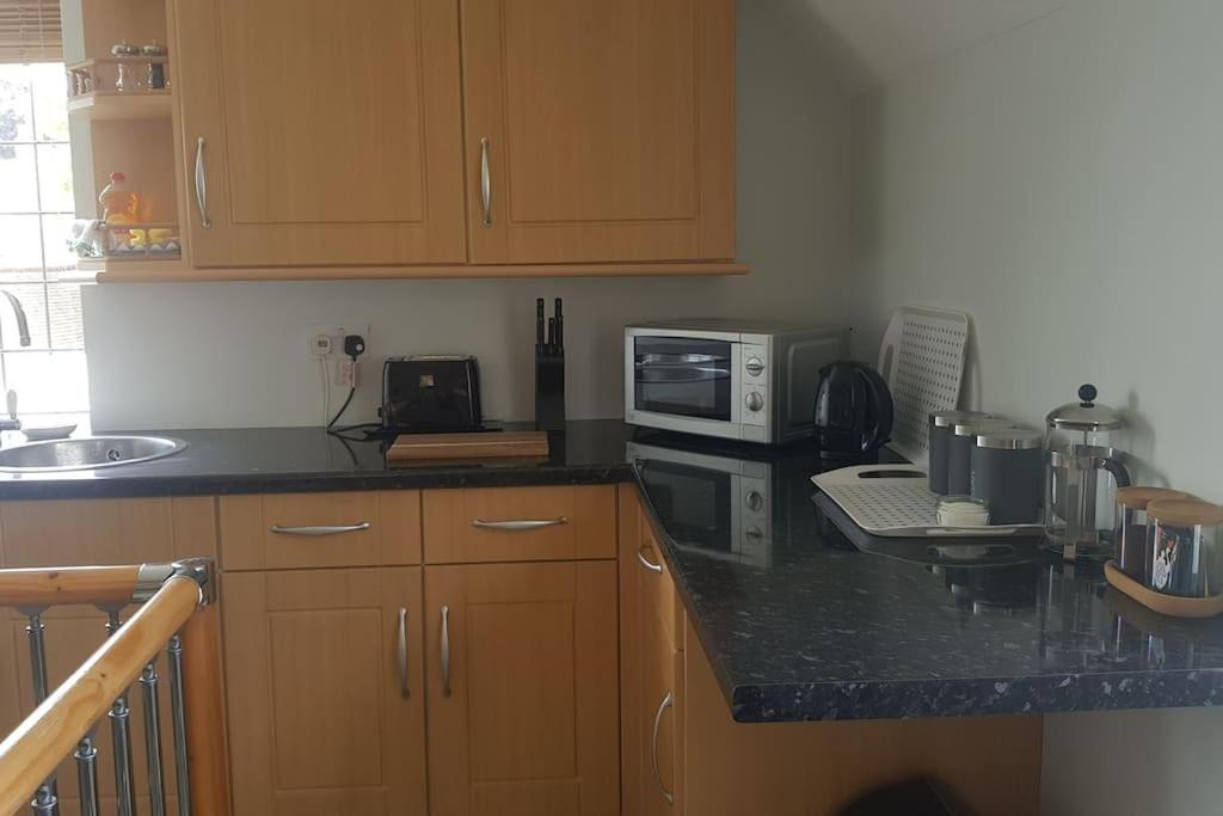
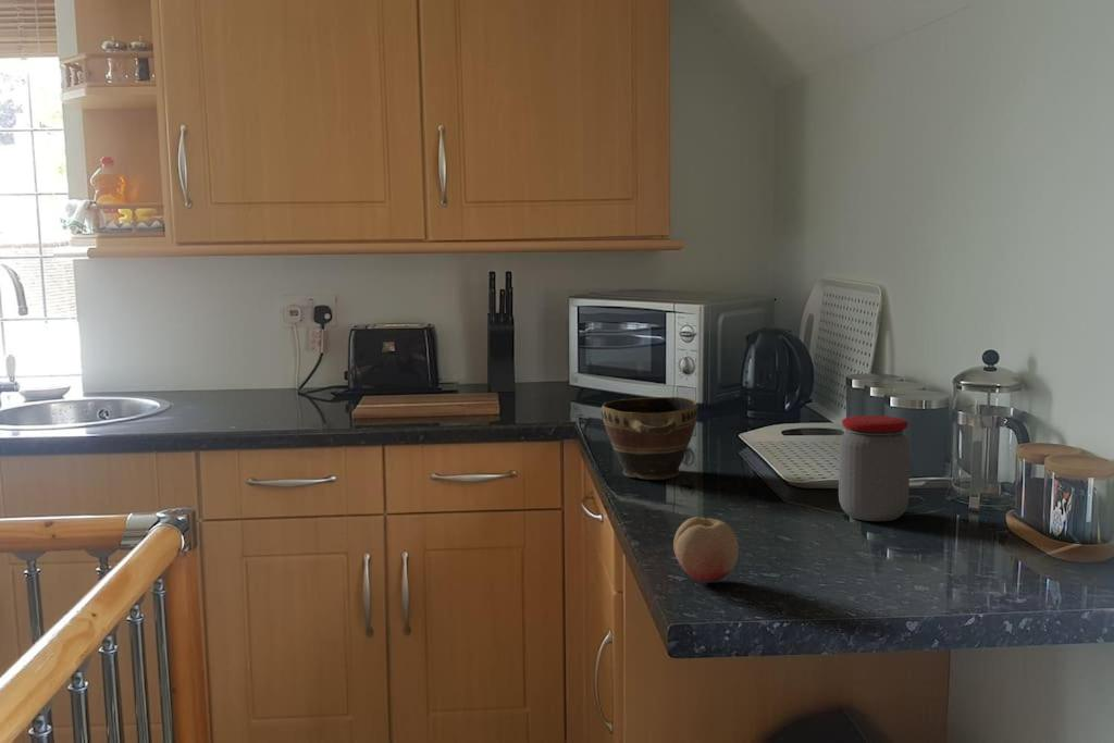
+ jar (874, 467)
+ fruit (705, 549)
+ bowl (651, 438)
